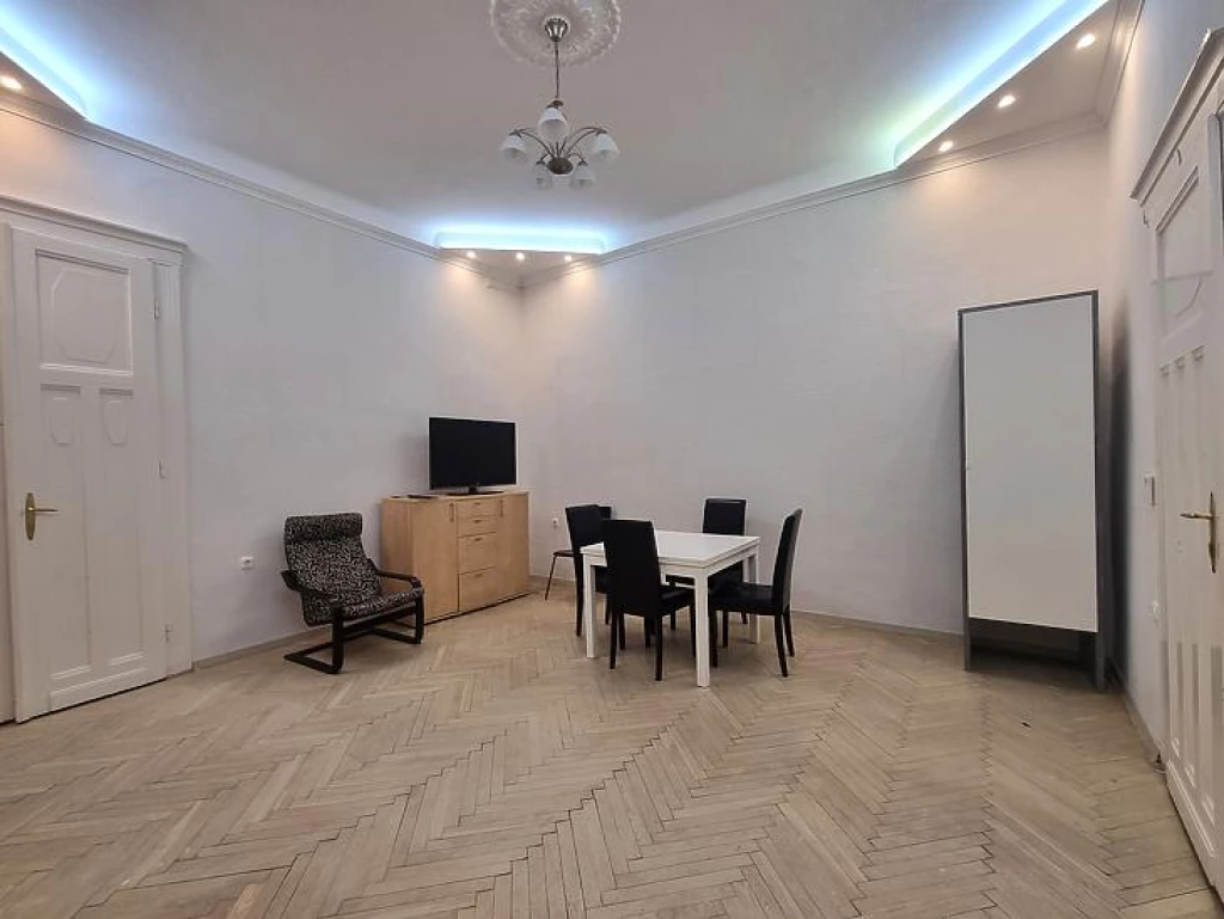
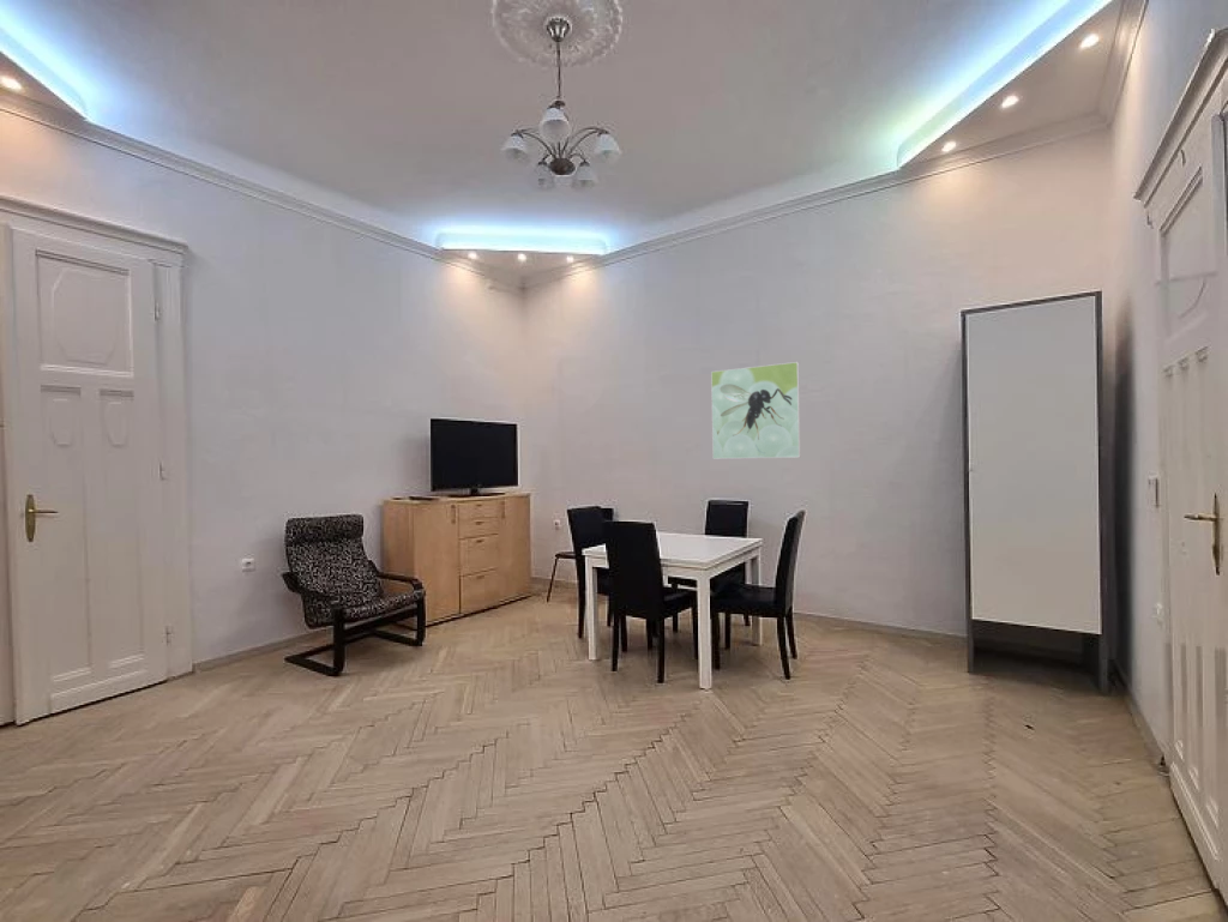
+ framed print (753, 412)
